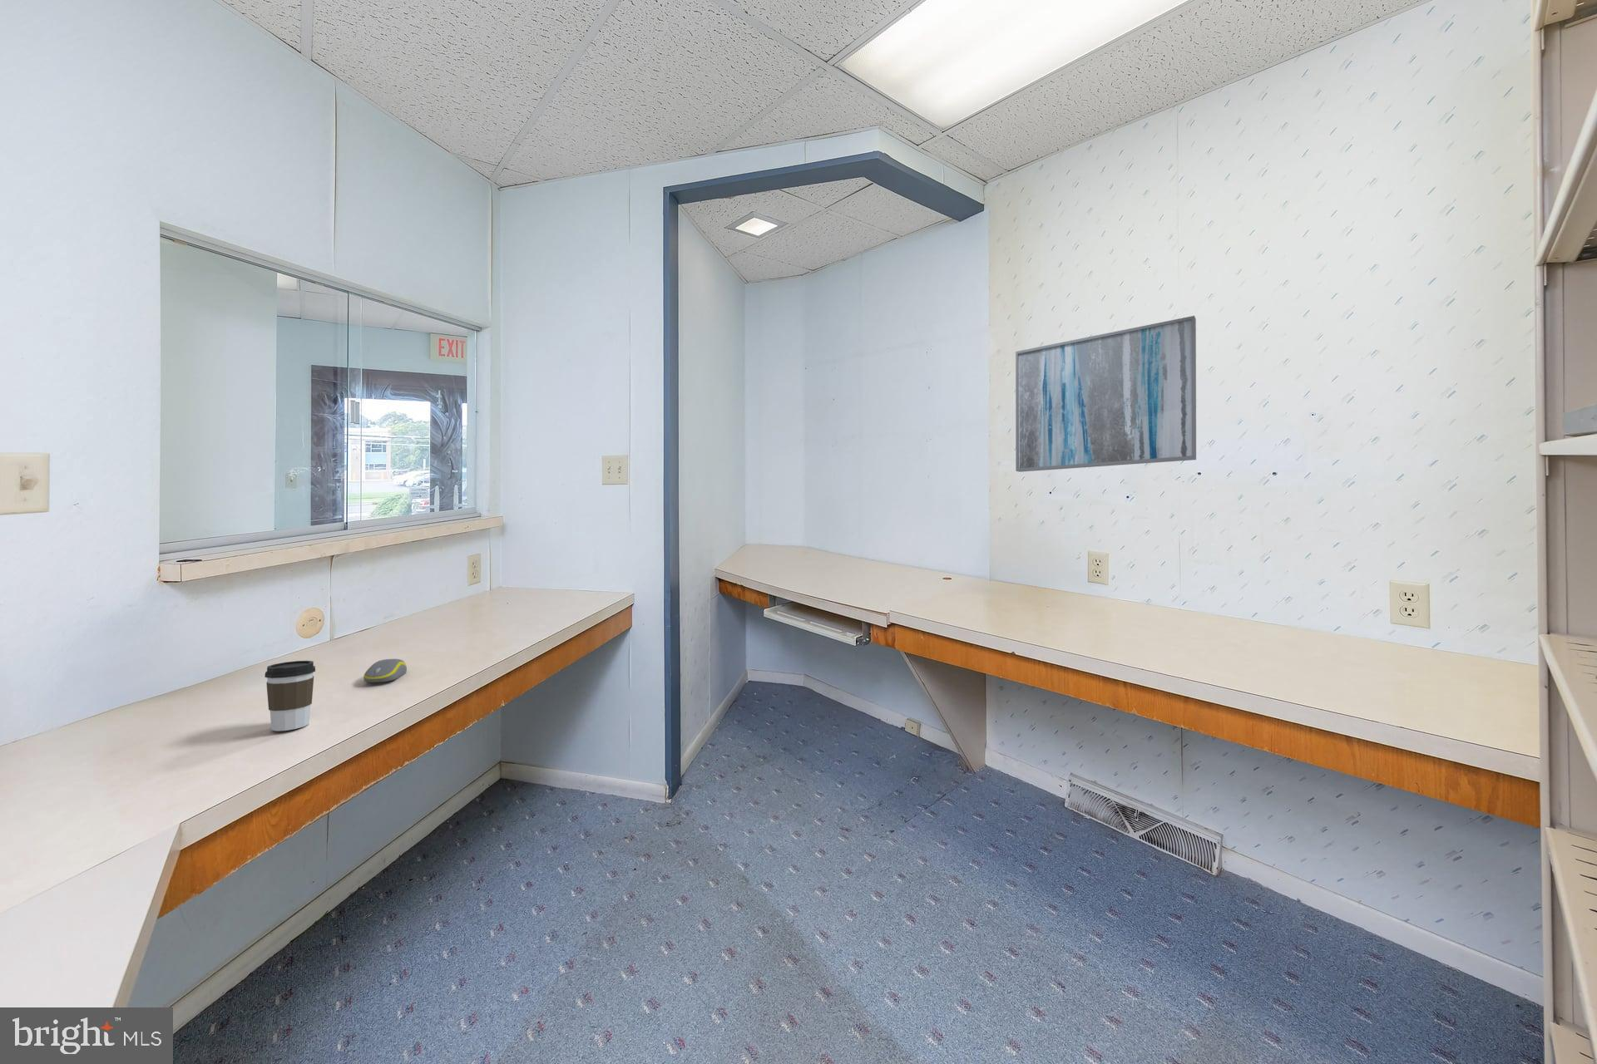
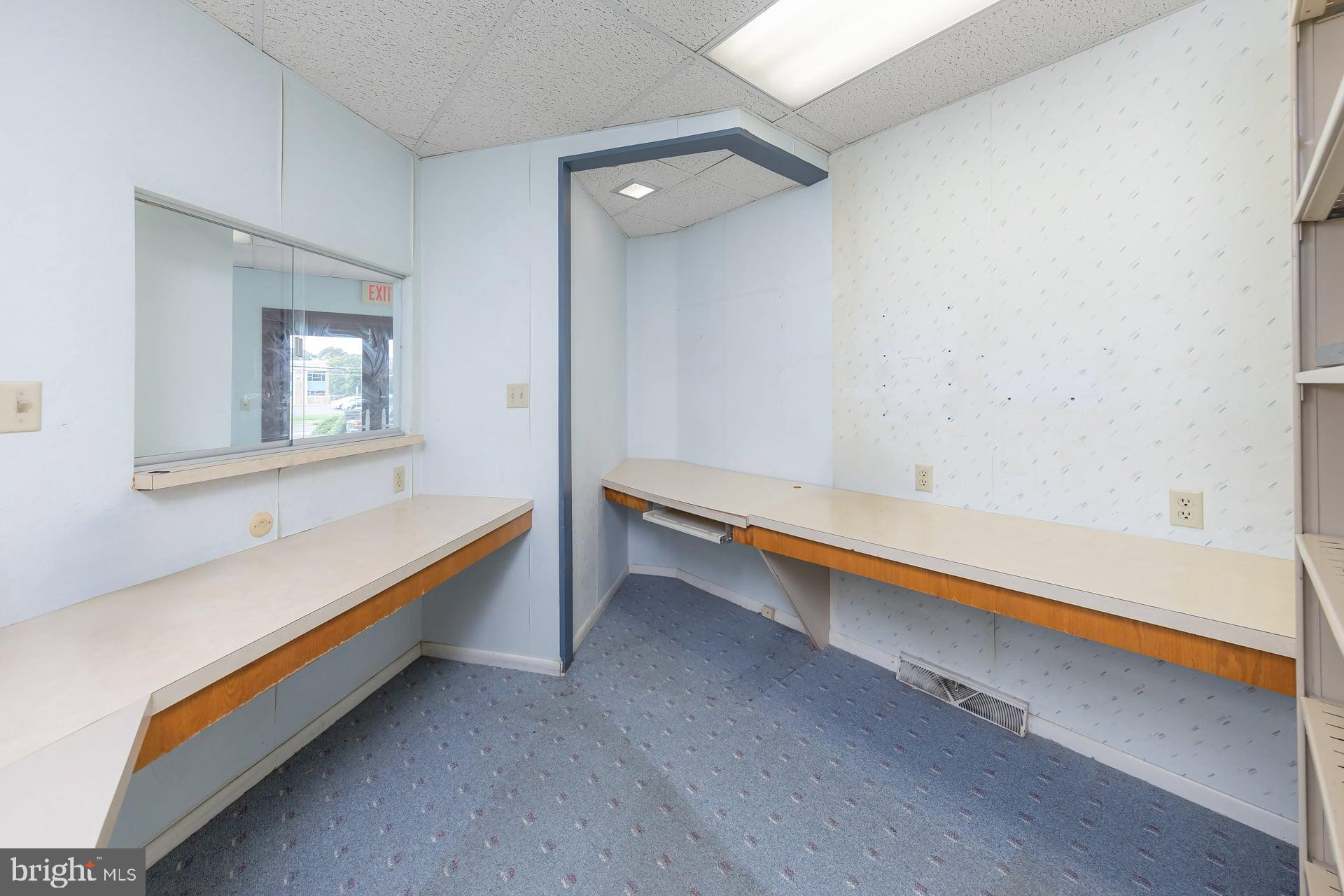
- computer mouse (386, 669)
- wall art (1098, 400)
- coffee cup (290, 695)
